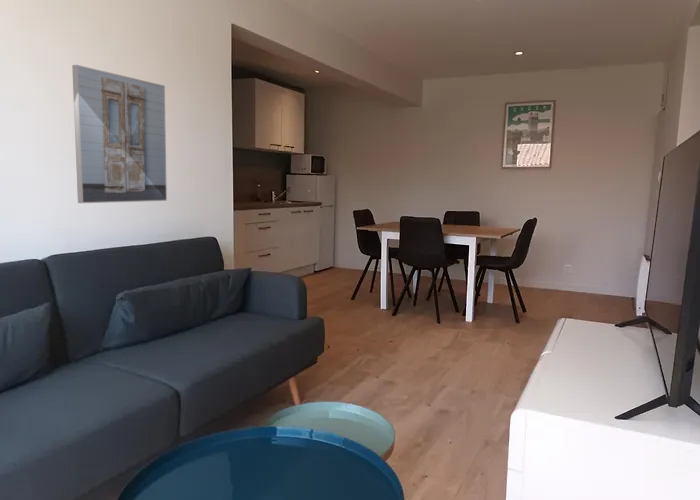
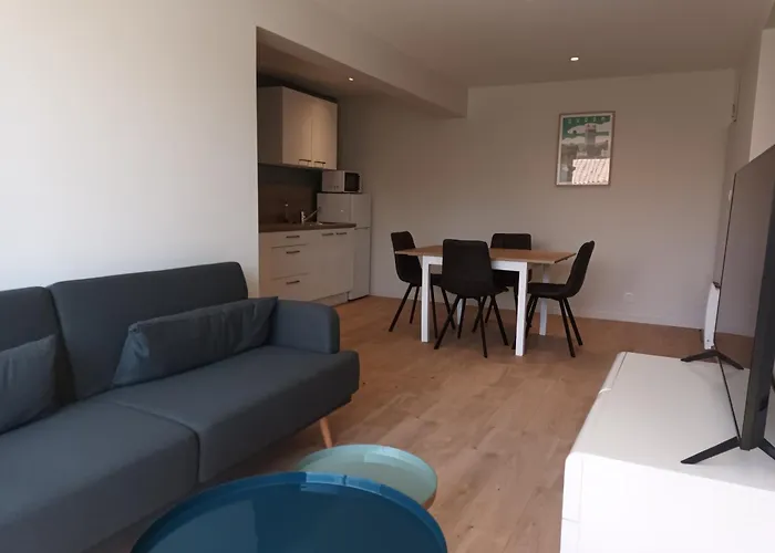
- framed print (124, 140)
